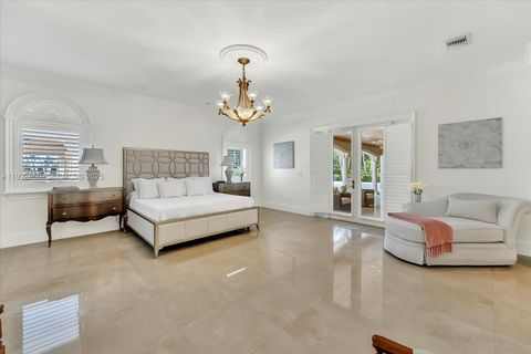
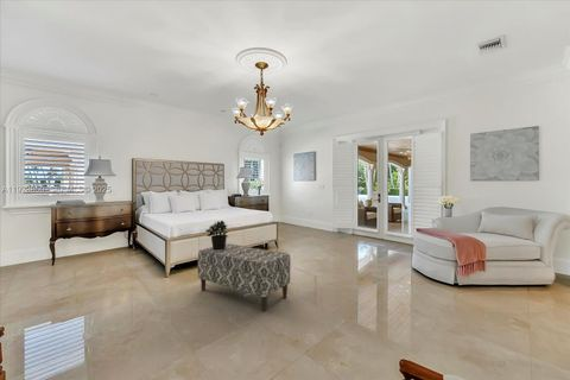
+ bench (242, 272)
+ potted plant (220, 234)
